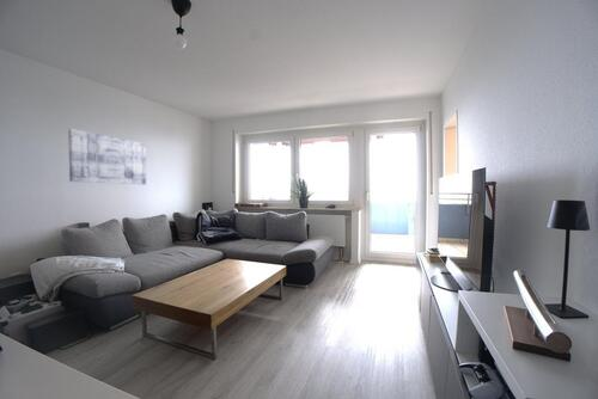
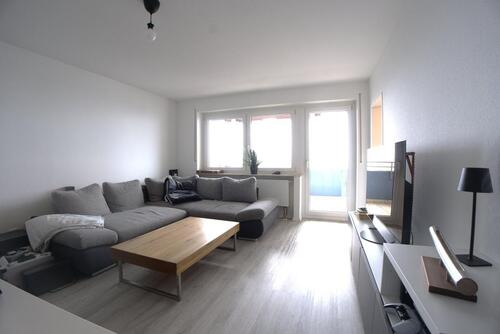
- wall art (111, 160)
